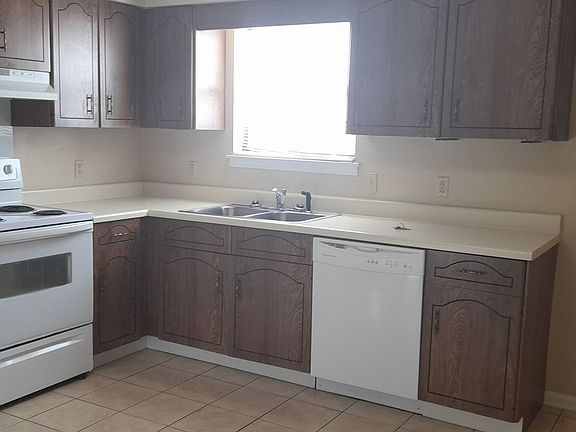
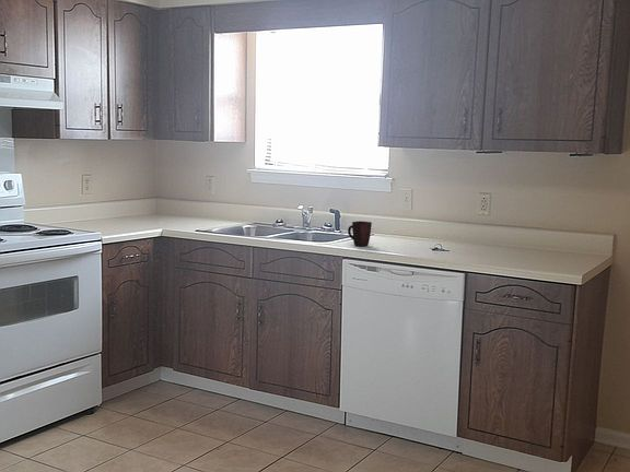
+ mug (358, 233)
